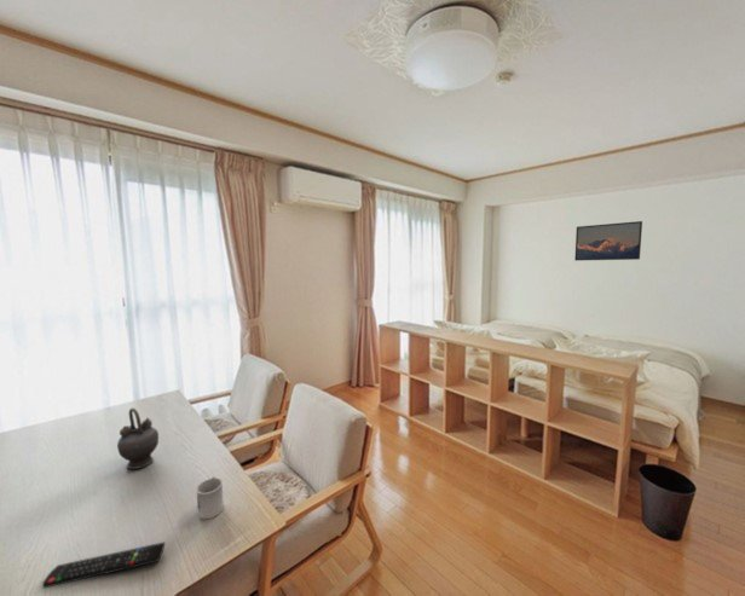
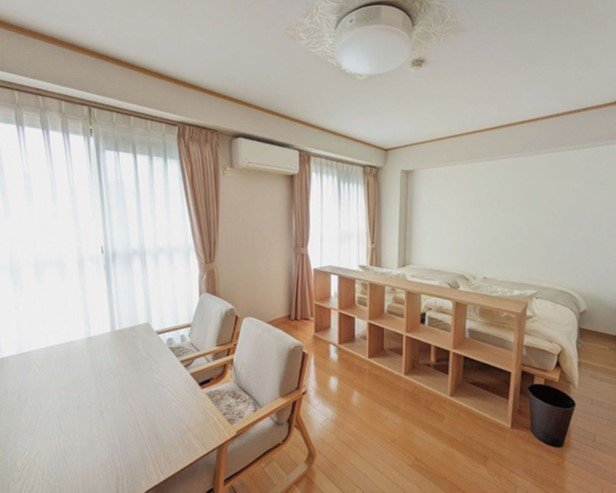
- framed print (606, 242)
- remote control (106, 565)
- cup (210, 494)
- teapot (137, 434)
